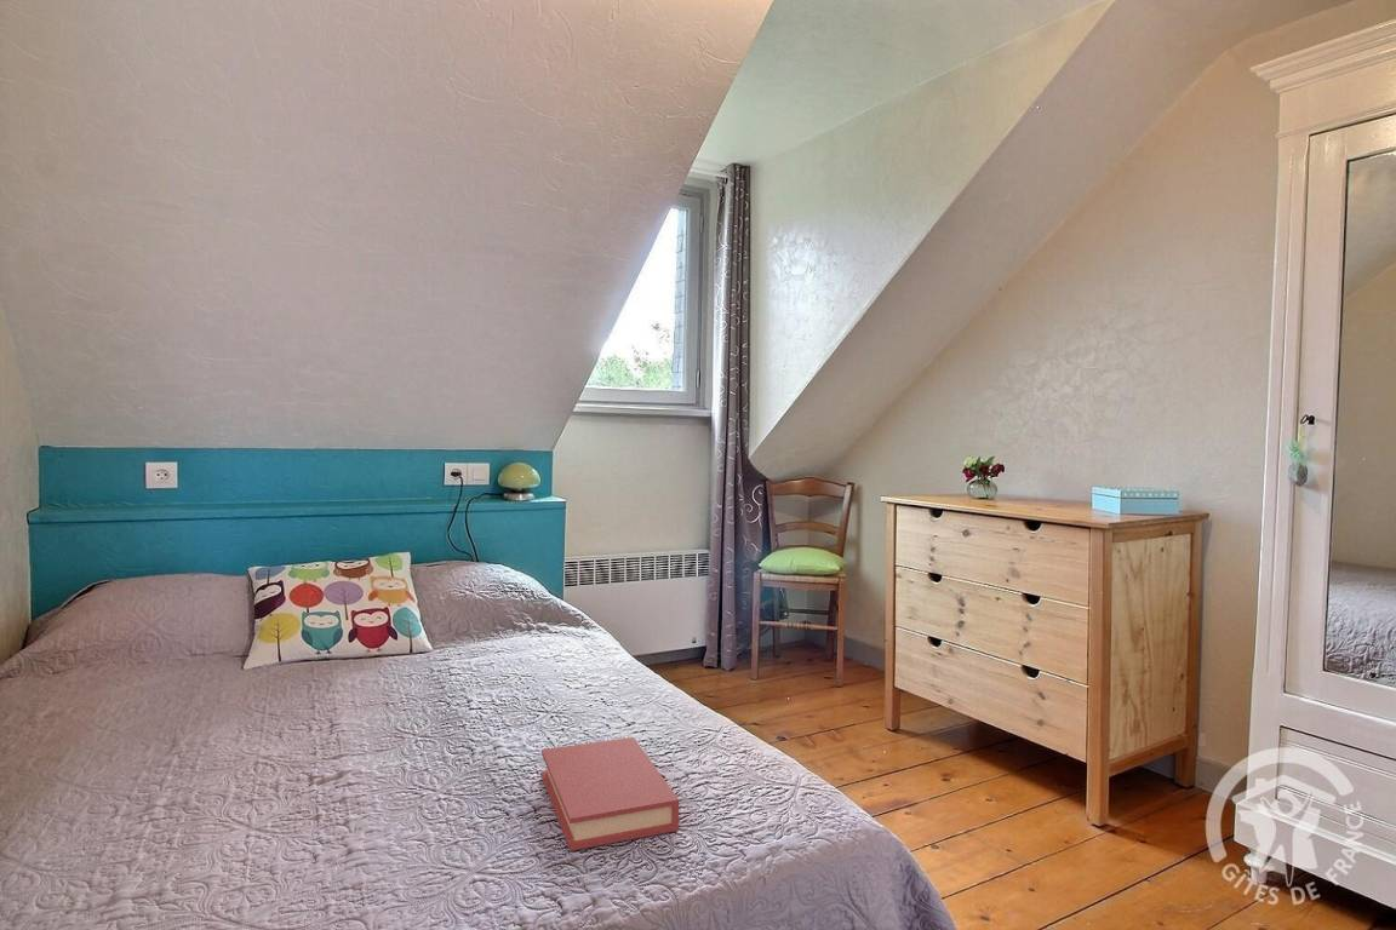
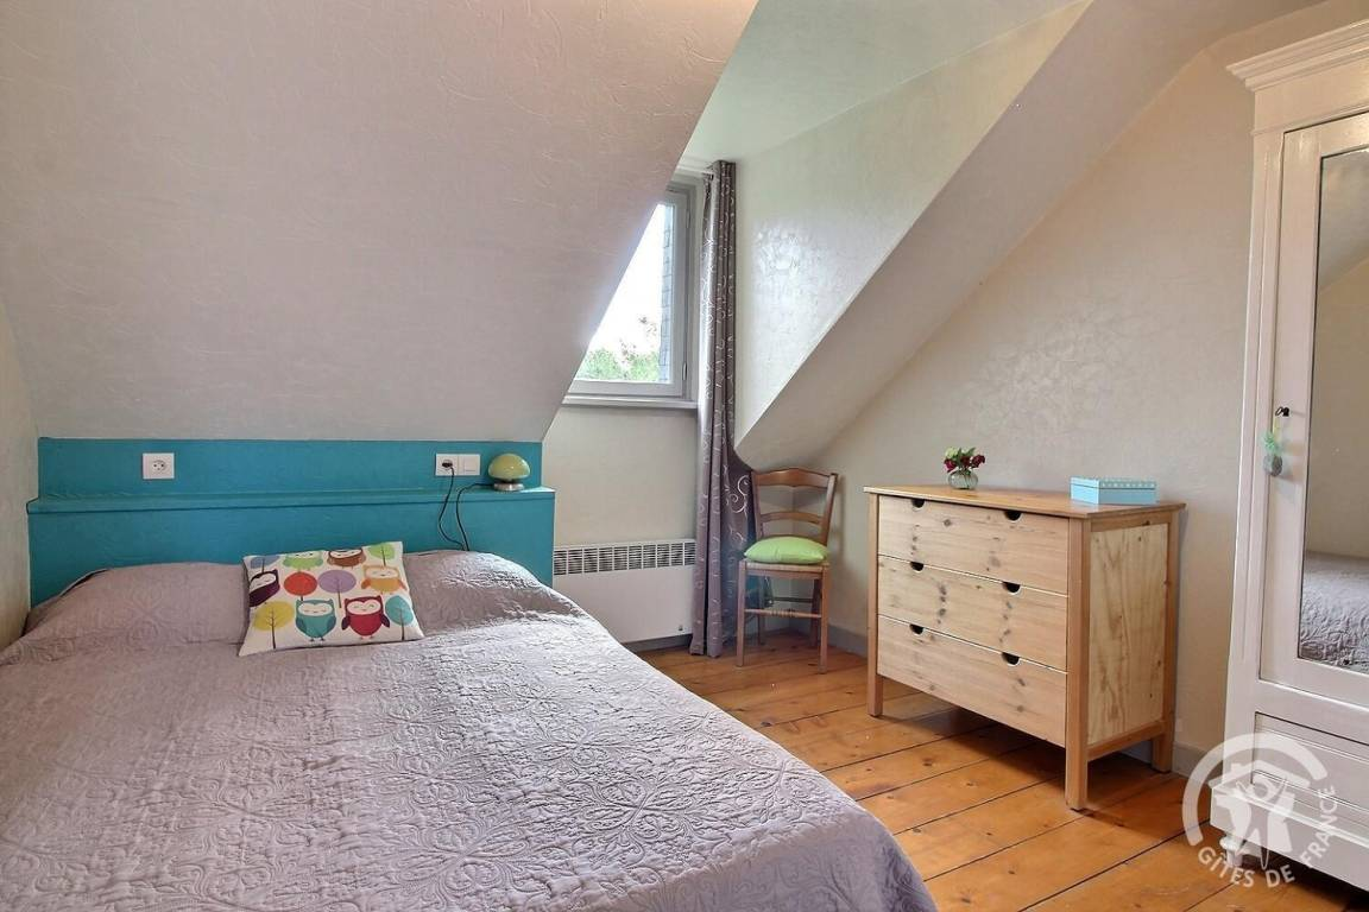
- book (605, 787)
